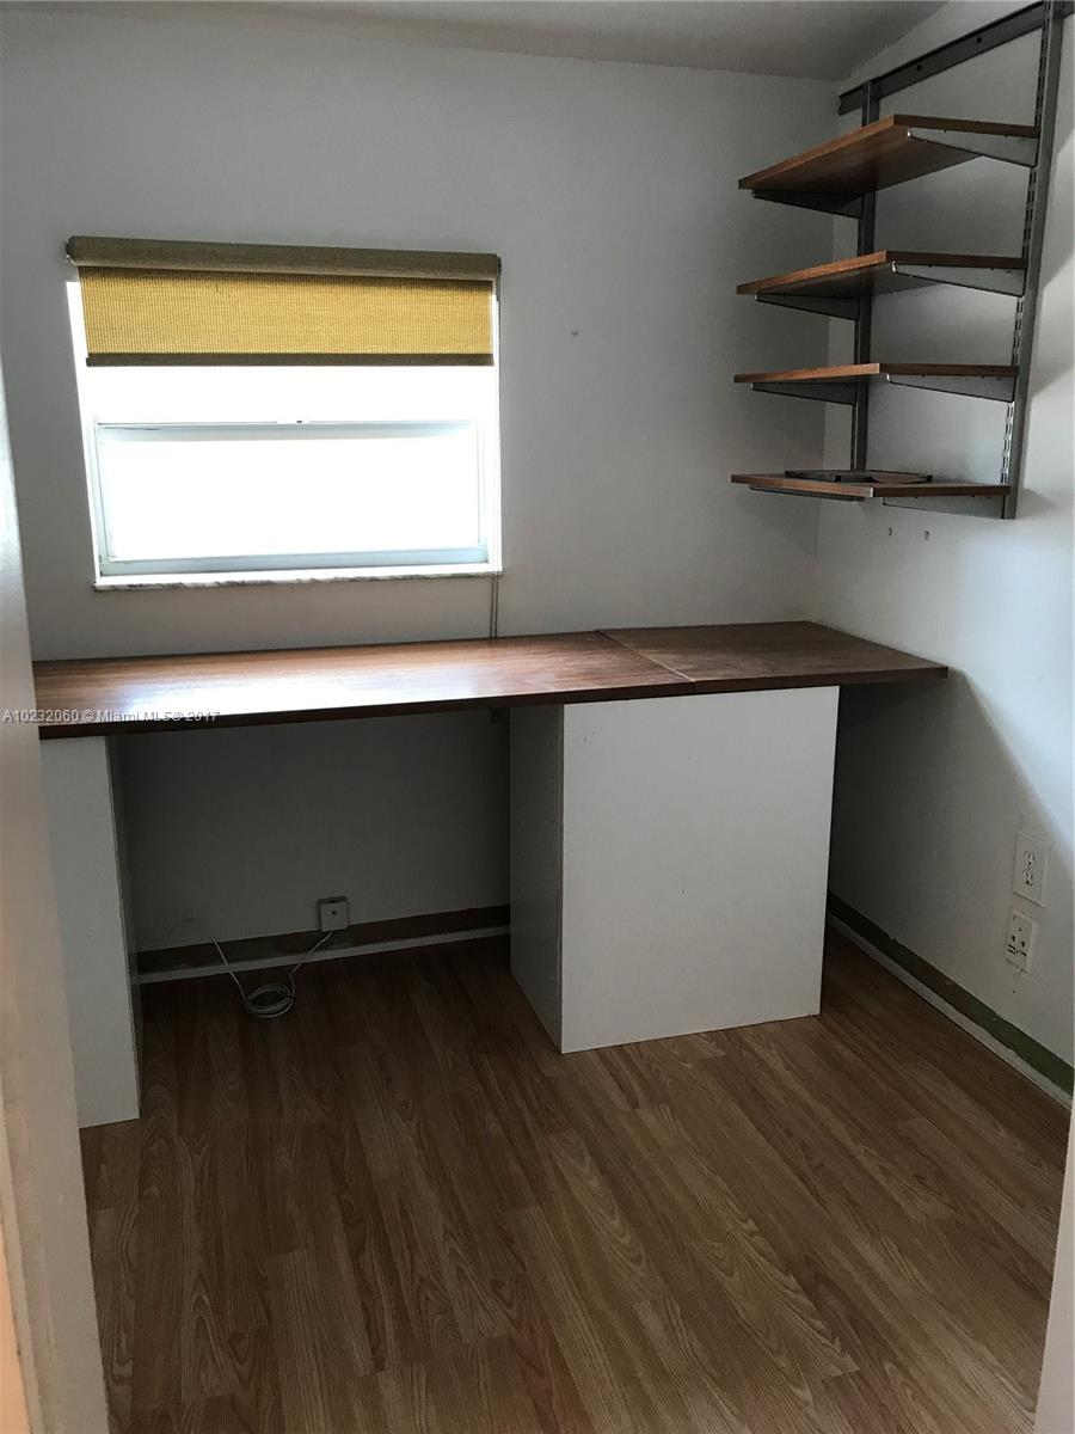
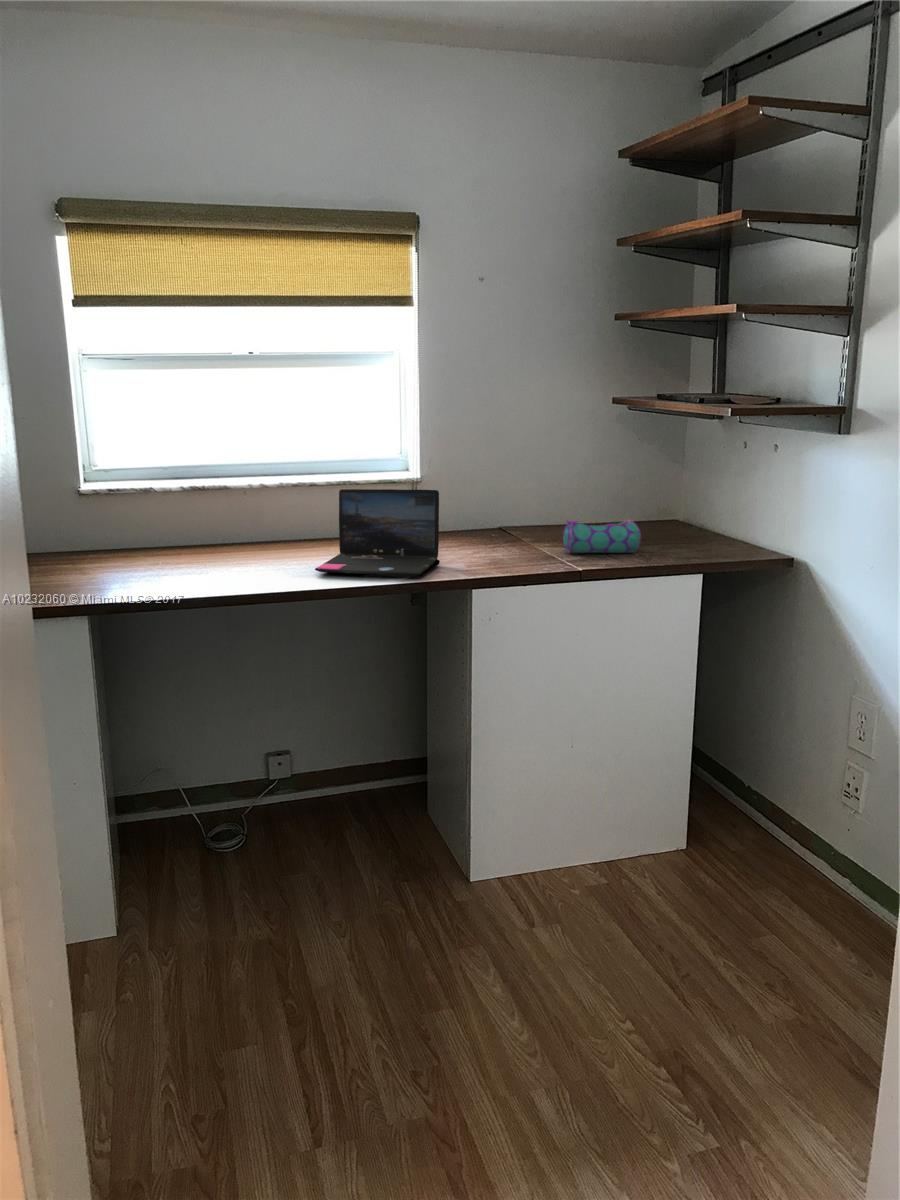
+ pencil case (601, 536)
+ laptop (377, 531)
